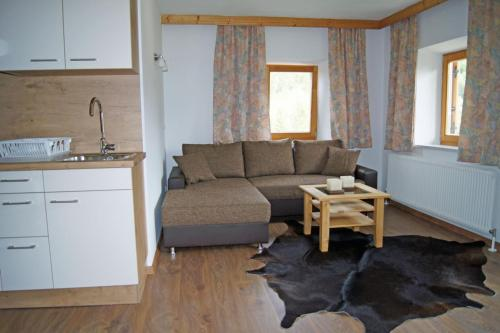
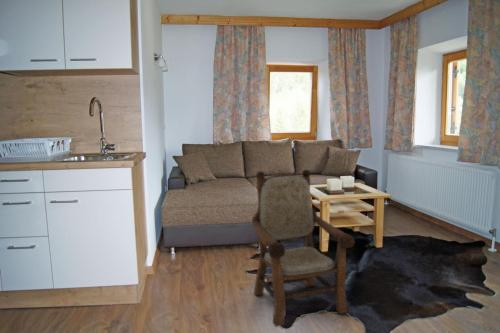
+ armchair (296, 237)
